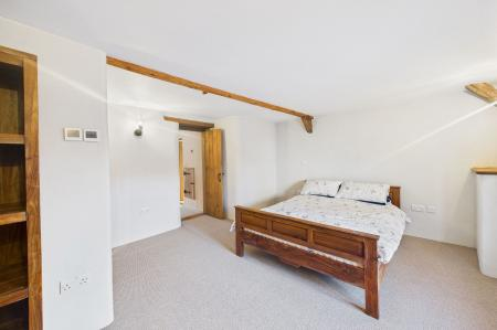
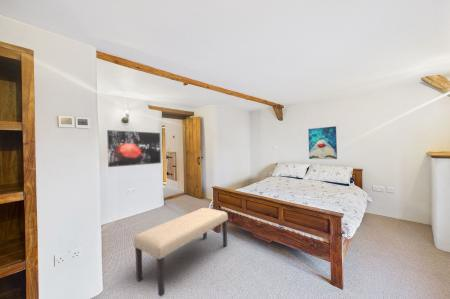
+ bench (187, 240)
+ wall art (136, 148)
+ wall art (322, 143)
